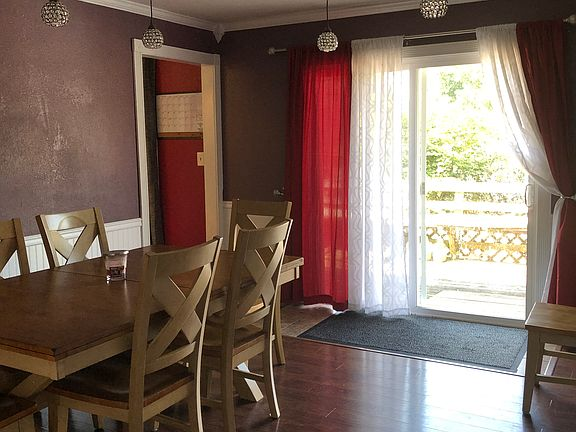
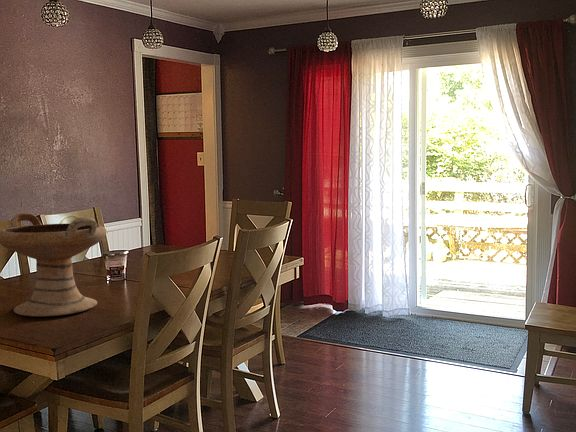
+ decorative bowl (54, 261)
